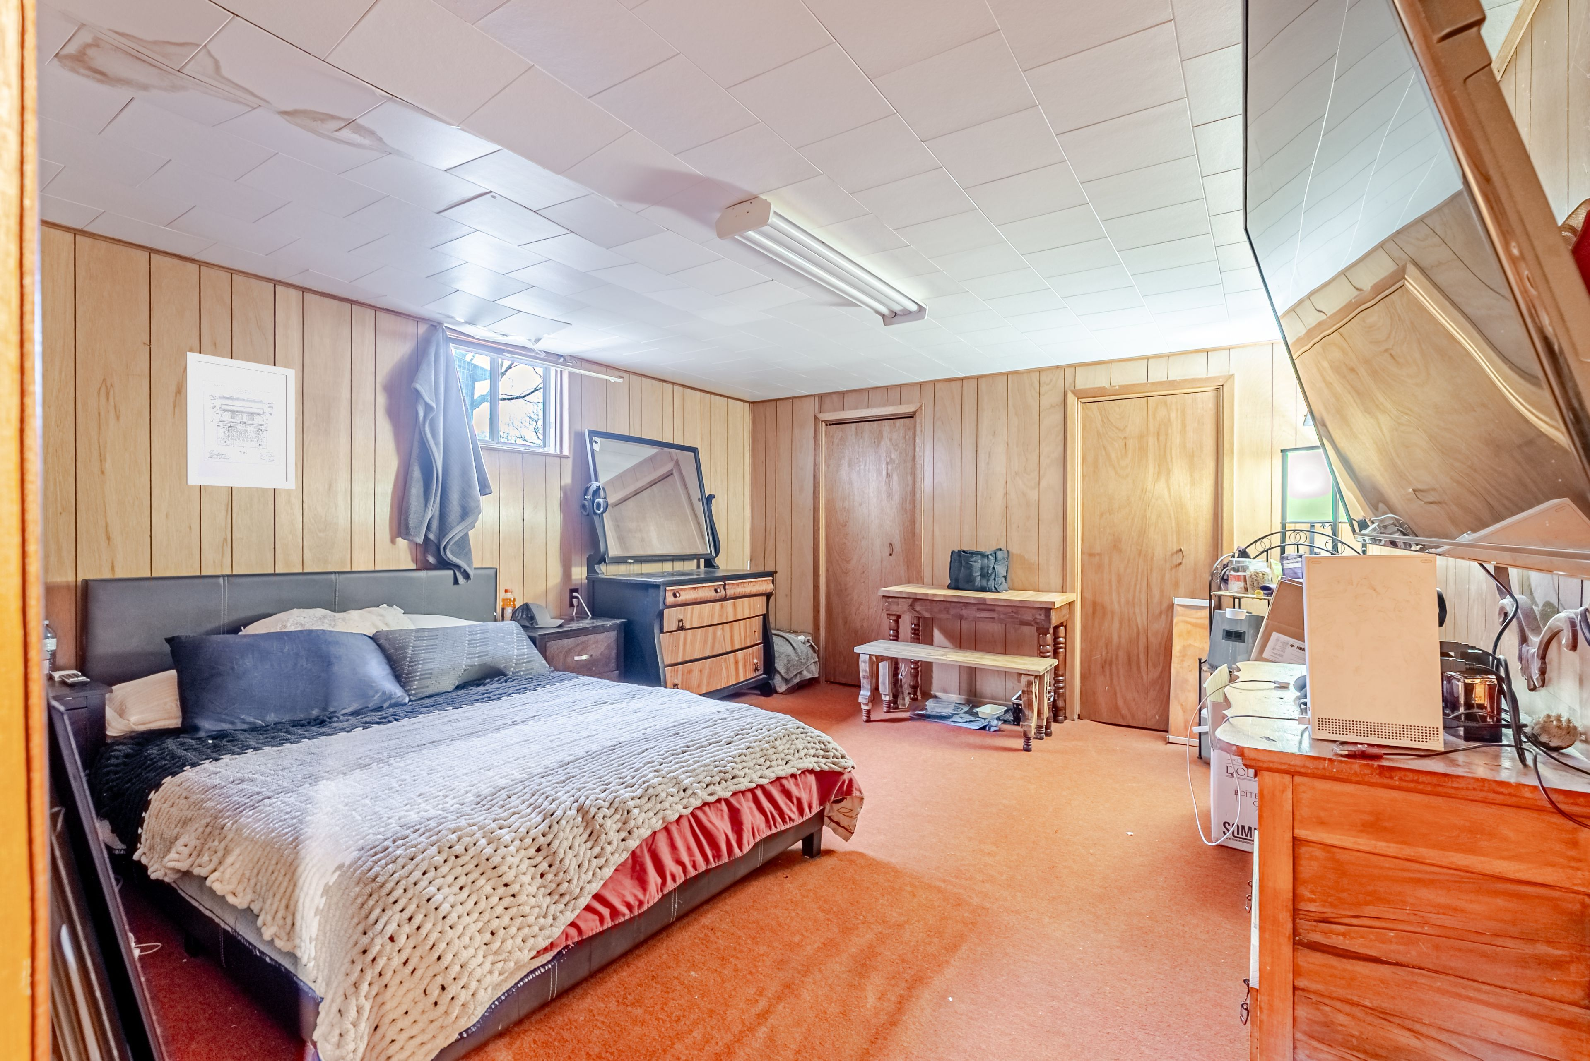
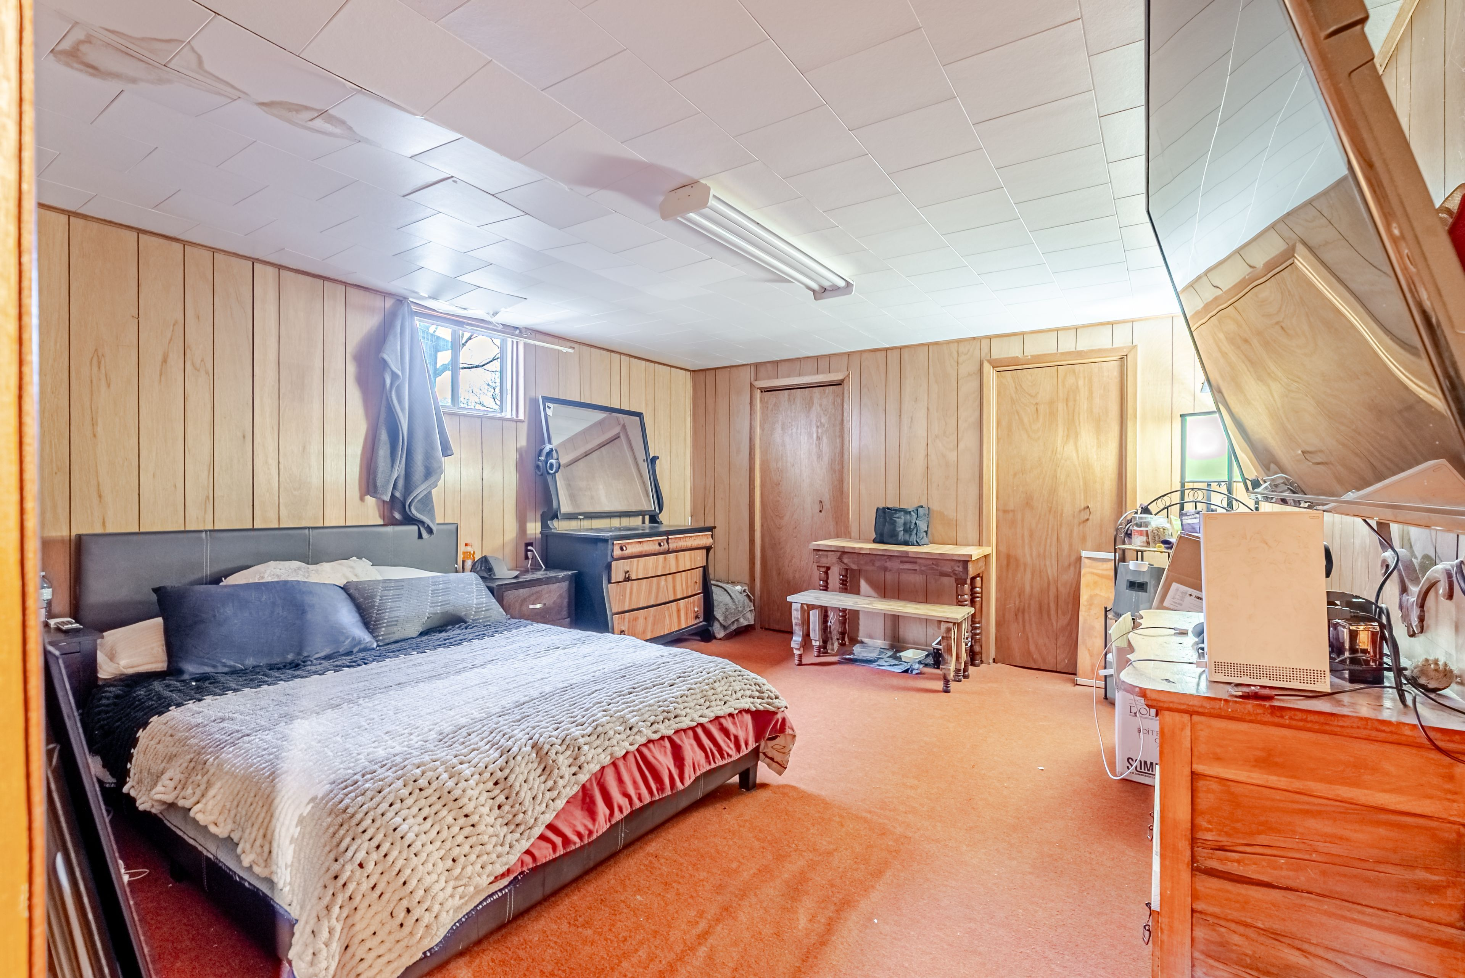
- wall art (243, 424)
